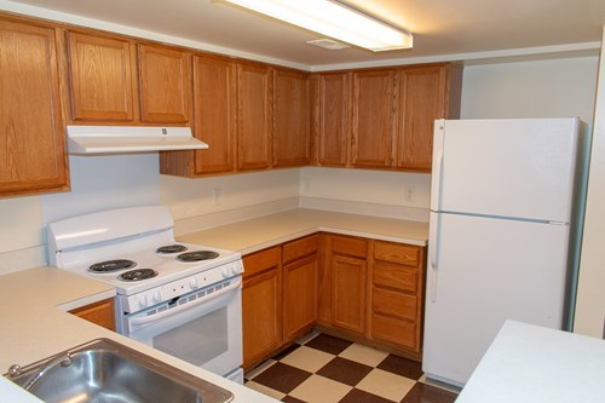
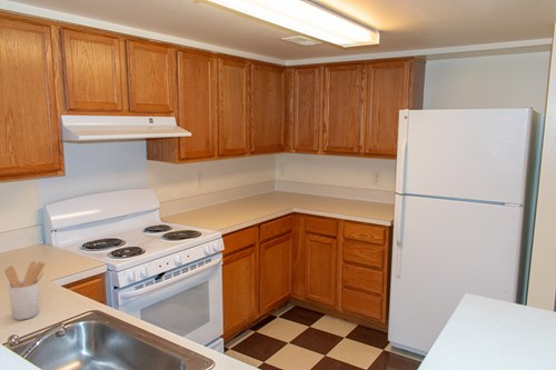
+ utensil holder (28, 288)
